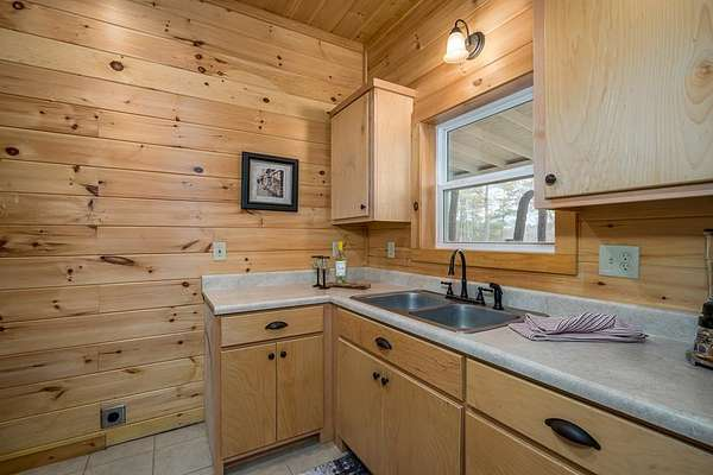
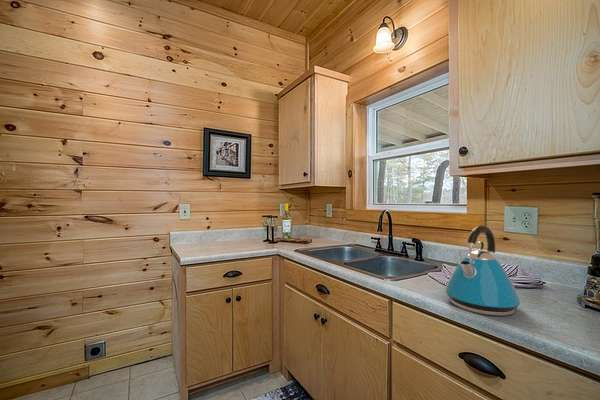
+ kettle (481, 264)
